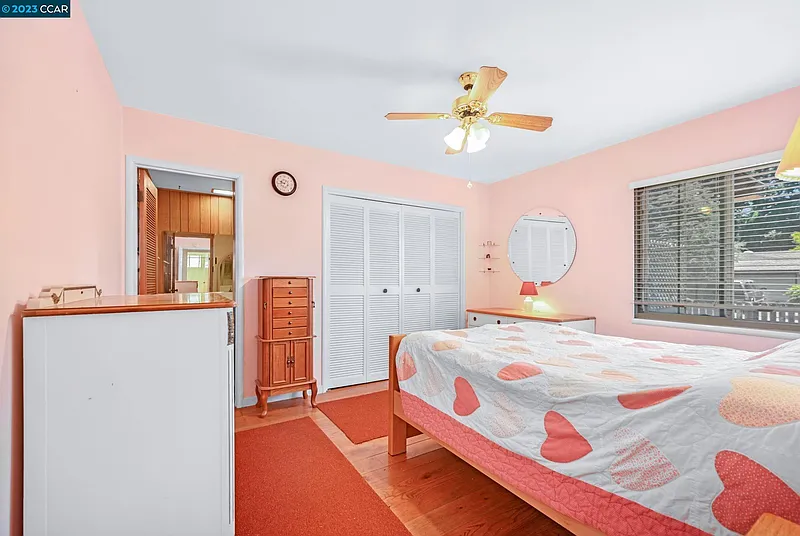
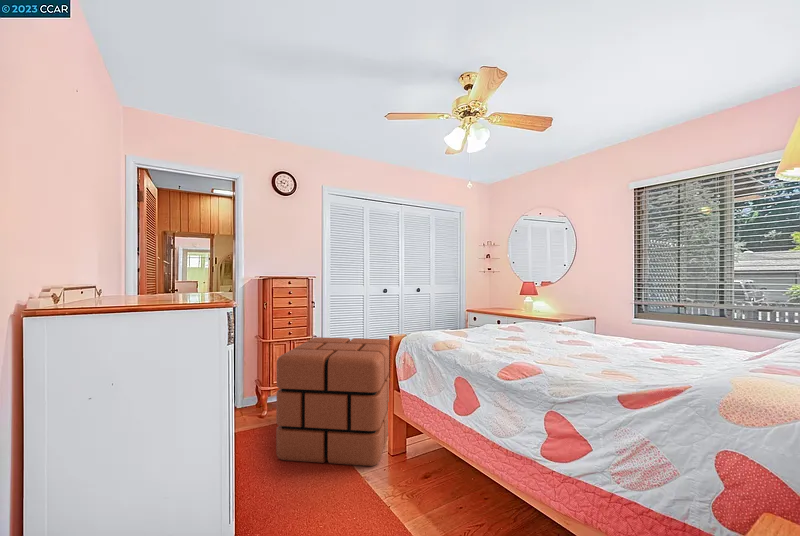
+ pouf (340, 393)
